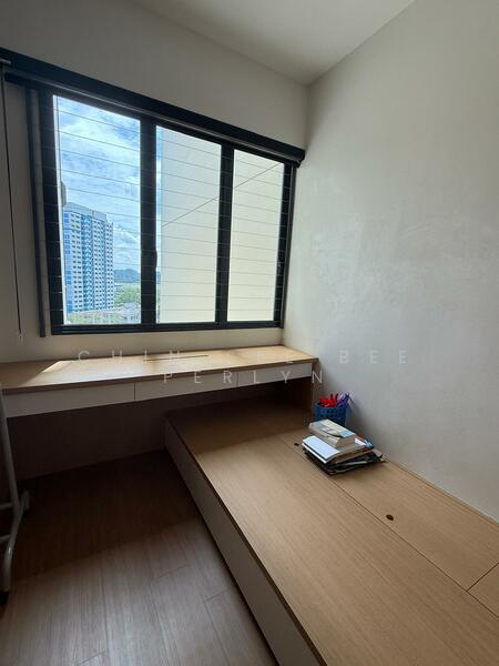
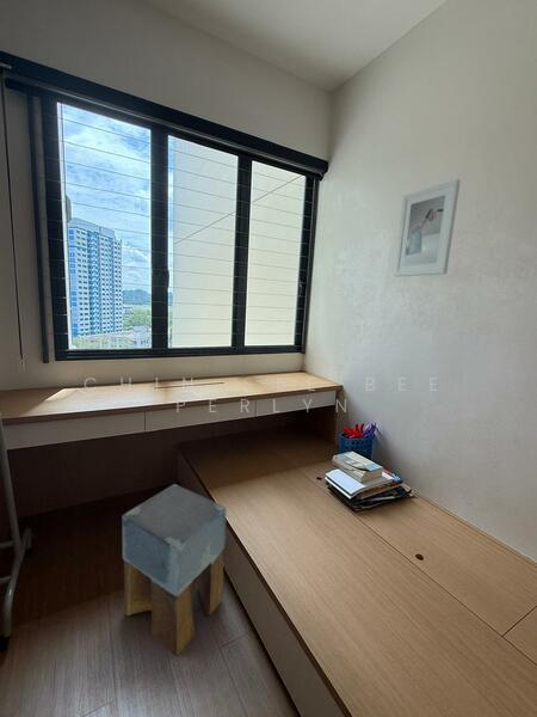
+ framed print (424, 232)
+ stool (174, 559)
